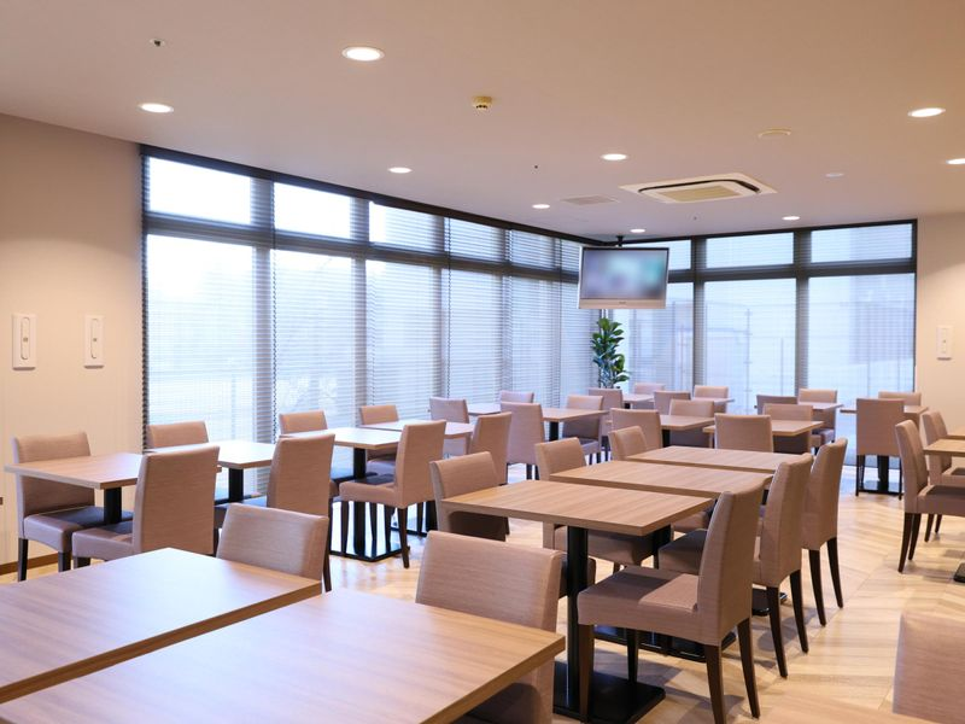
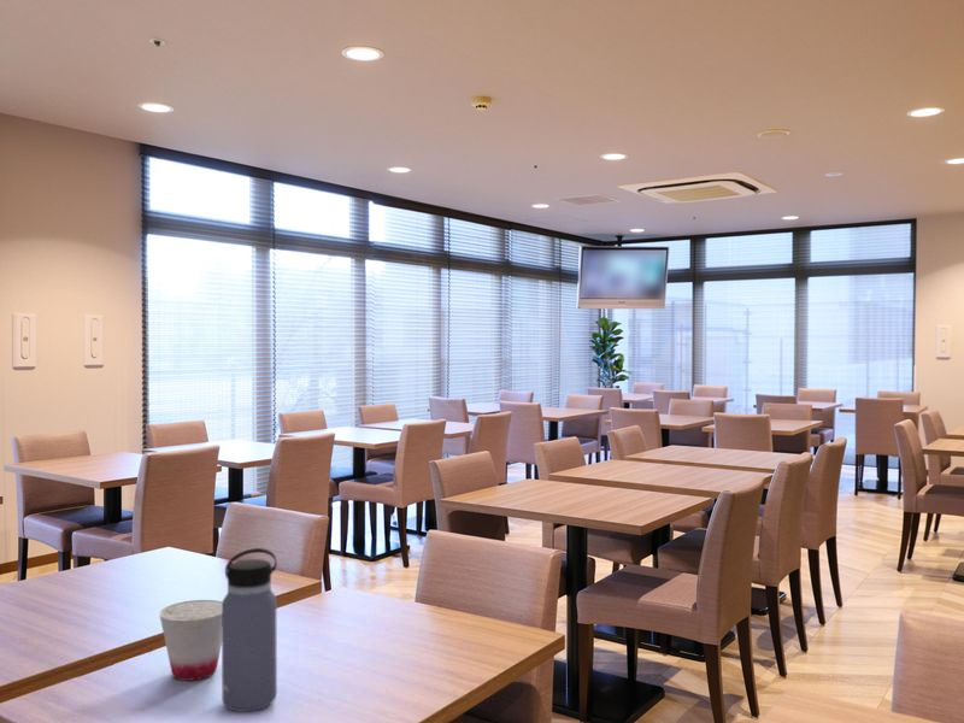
+ cup (194, 641)
+ water bottle (249, 623)
